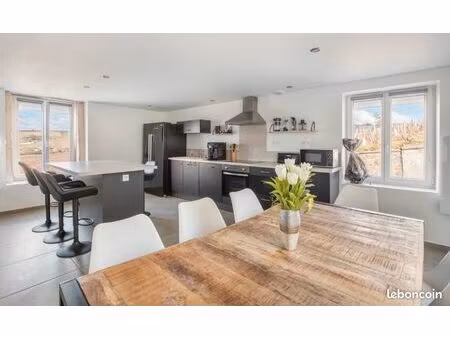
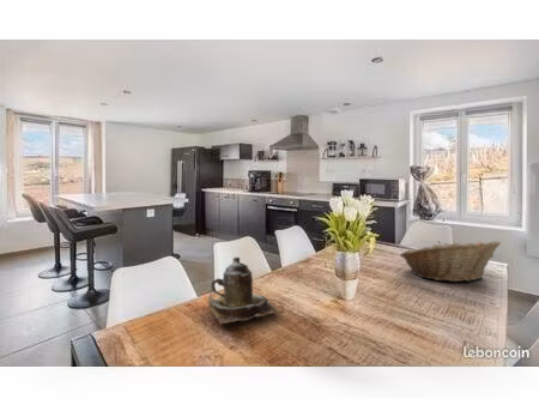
+ fruit basket (448, 256)
+ teapot (243, 284)
